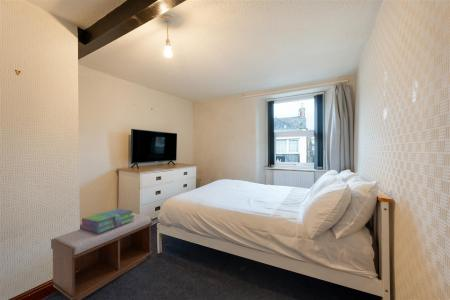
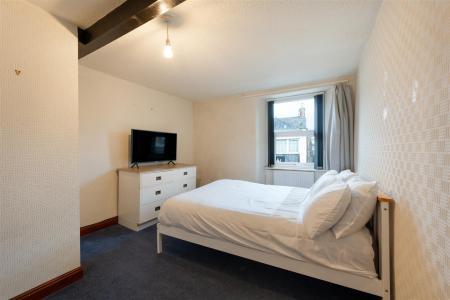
- stack of books (108, 219)
- bench (108, 248)
